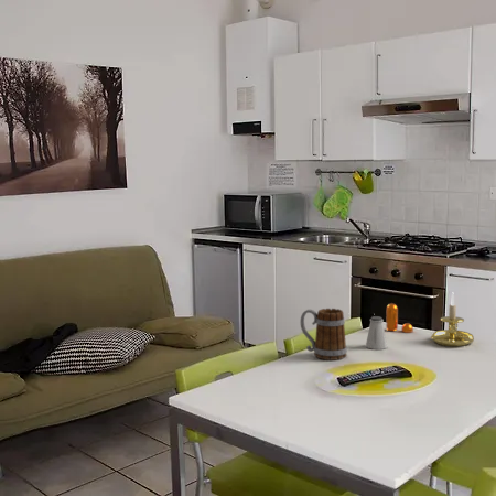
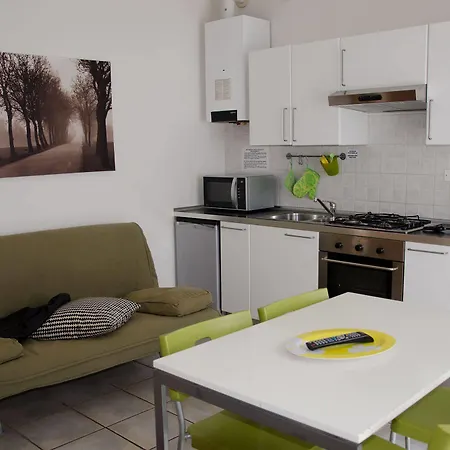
- saltshaker (376, 332)
- pepper shaker (397, 317)
- mug (323, 332)
- candle holder (453, 315)
